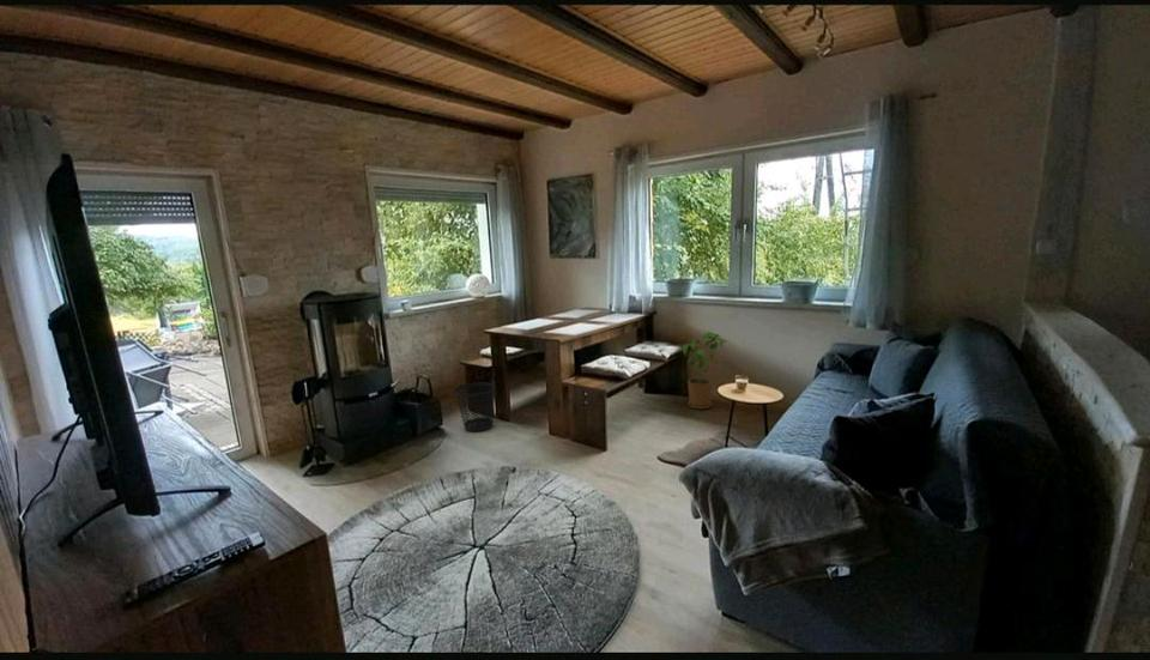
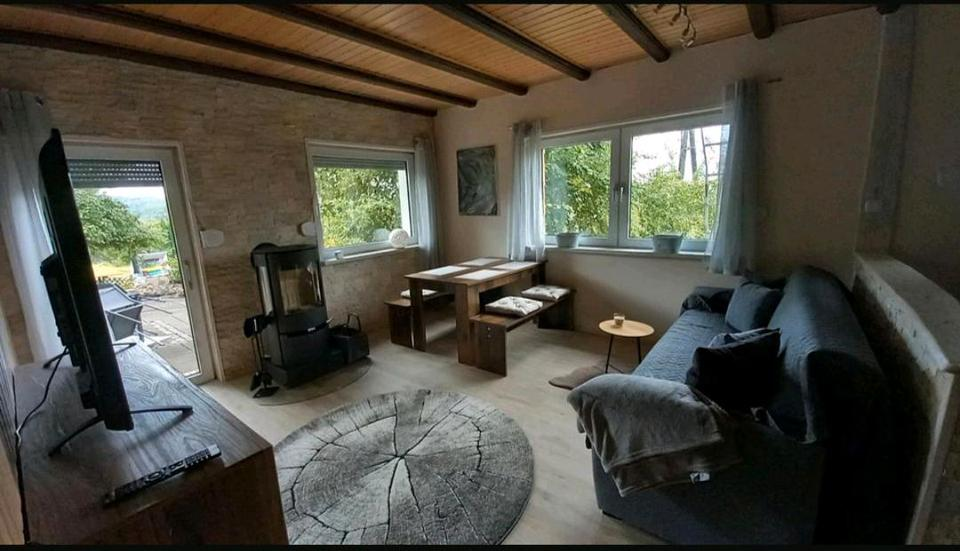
- wastebasket (477, 407)
- house plant (700, 369)
